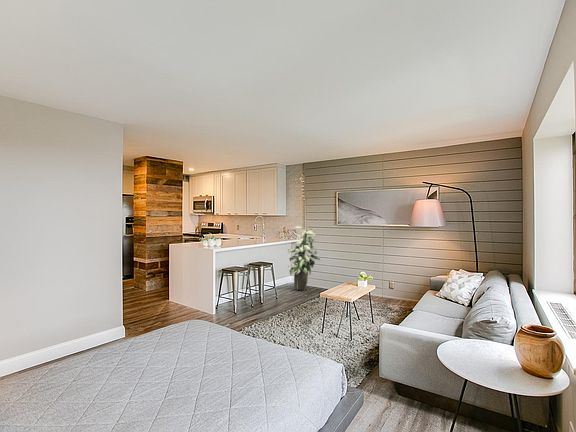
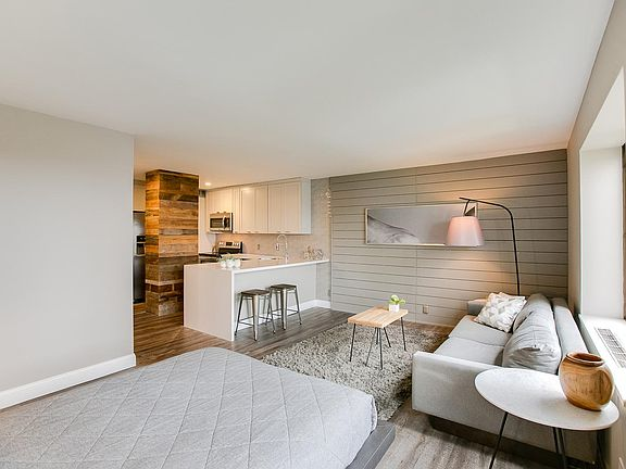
- indoor plant (301, 257)
